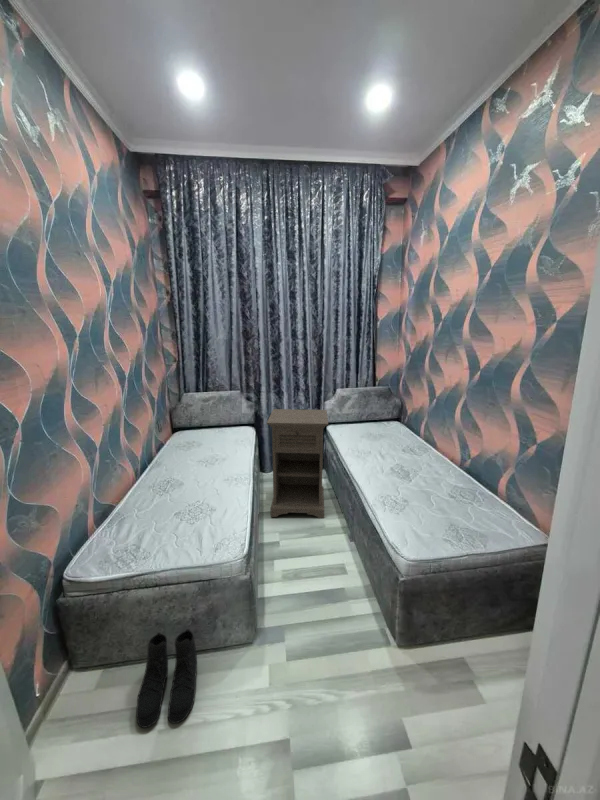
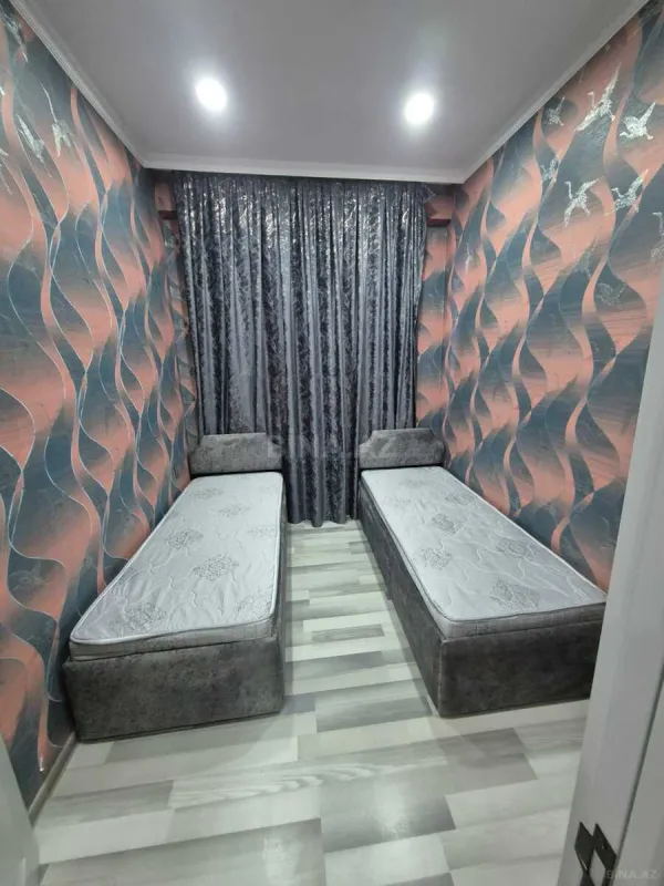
- nightstand (298, 462)
- boots (167, 671)
